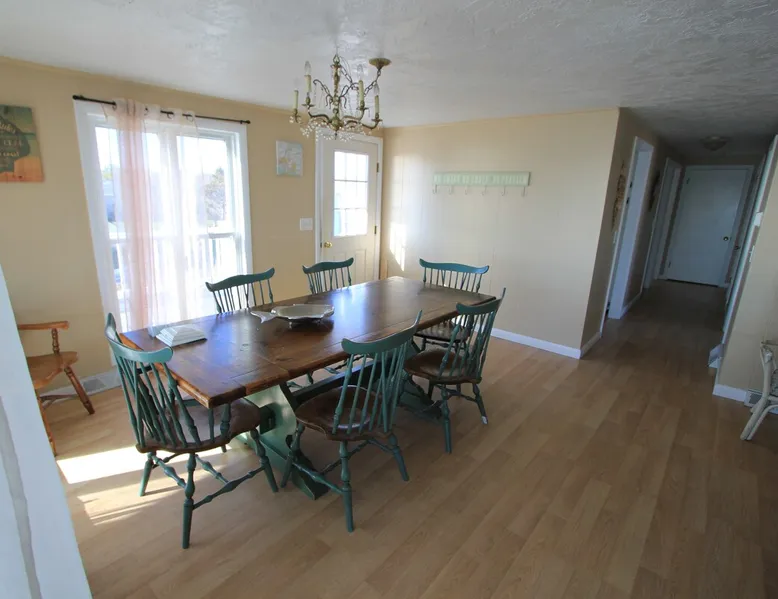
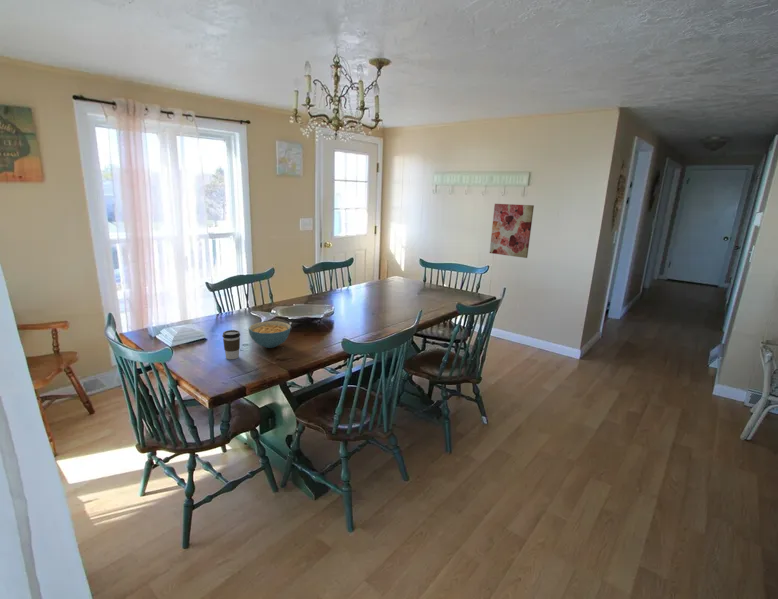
+ cereal bowl (270, 336)
+ wall art (510, 230)
+ coffee cup (231, 344)
